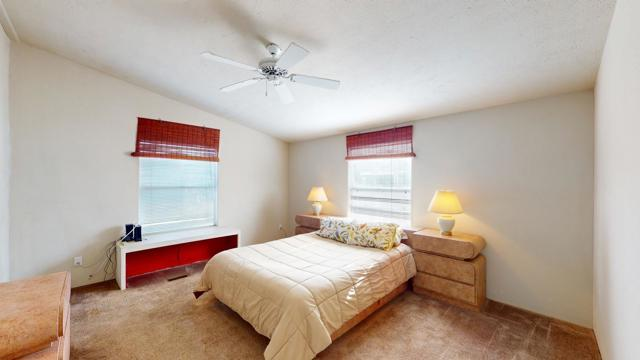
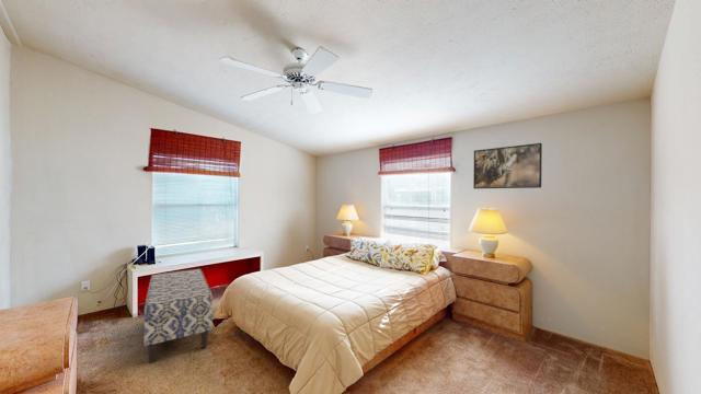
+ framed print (505, 167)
+ bench (177, 306)
